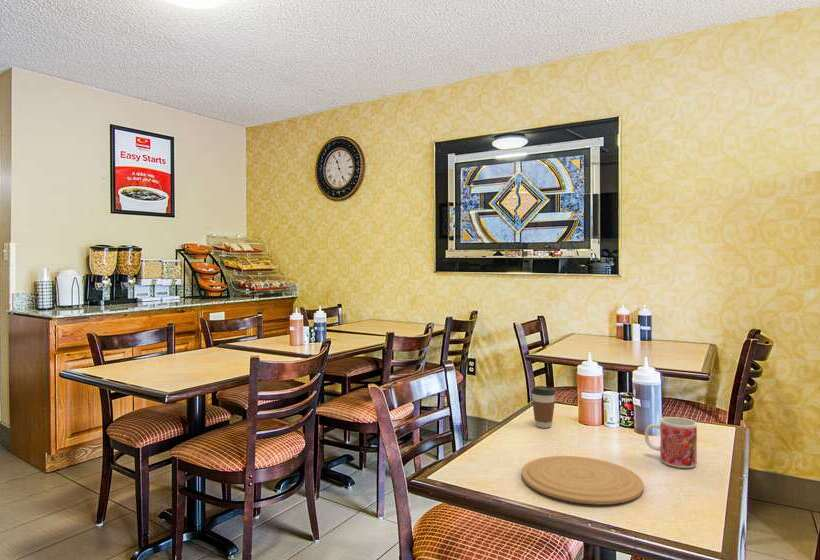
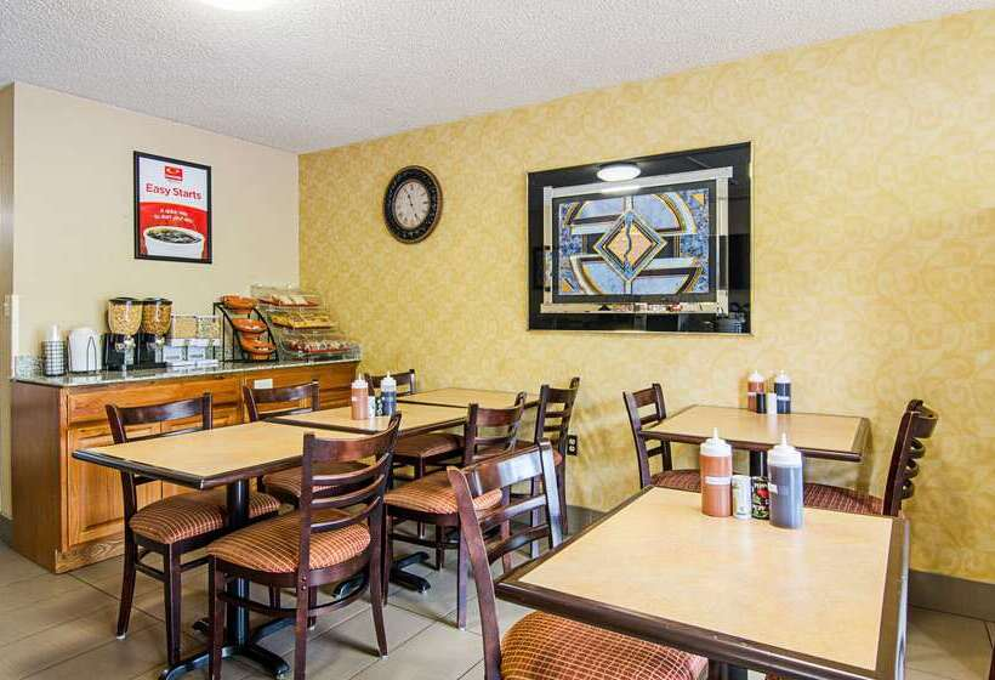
- plate (580, 476)
- mug (670, 439)
- coffee cup (543, 406)
